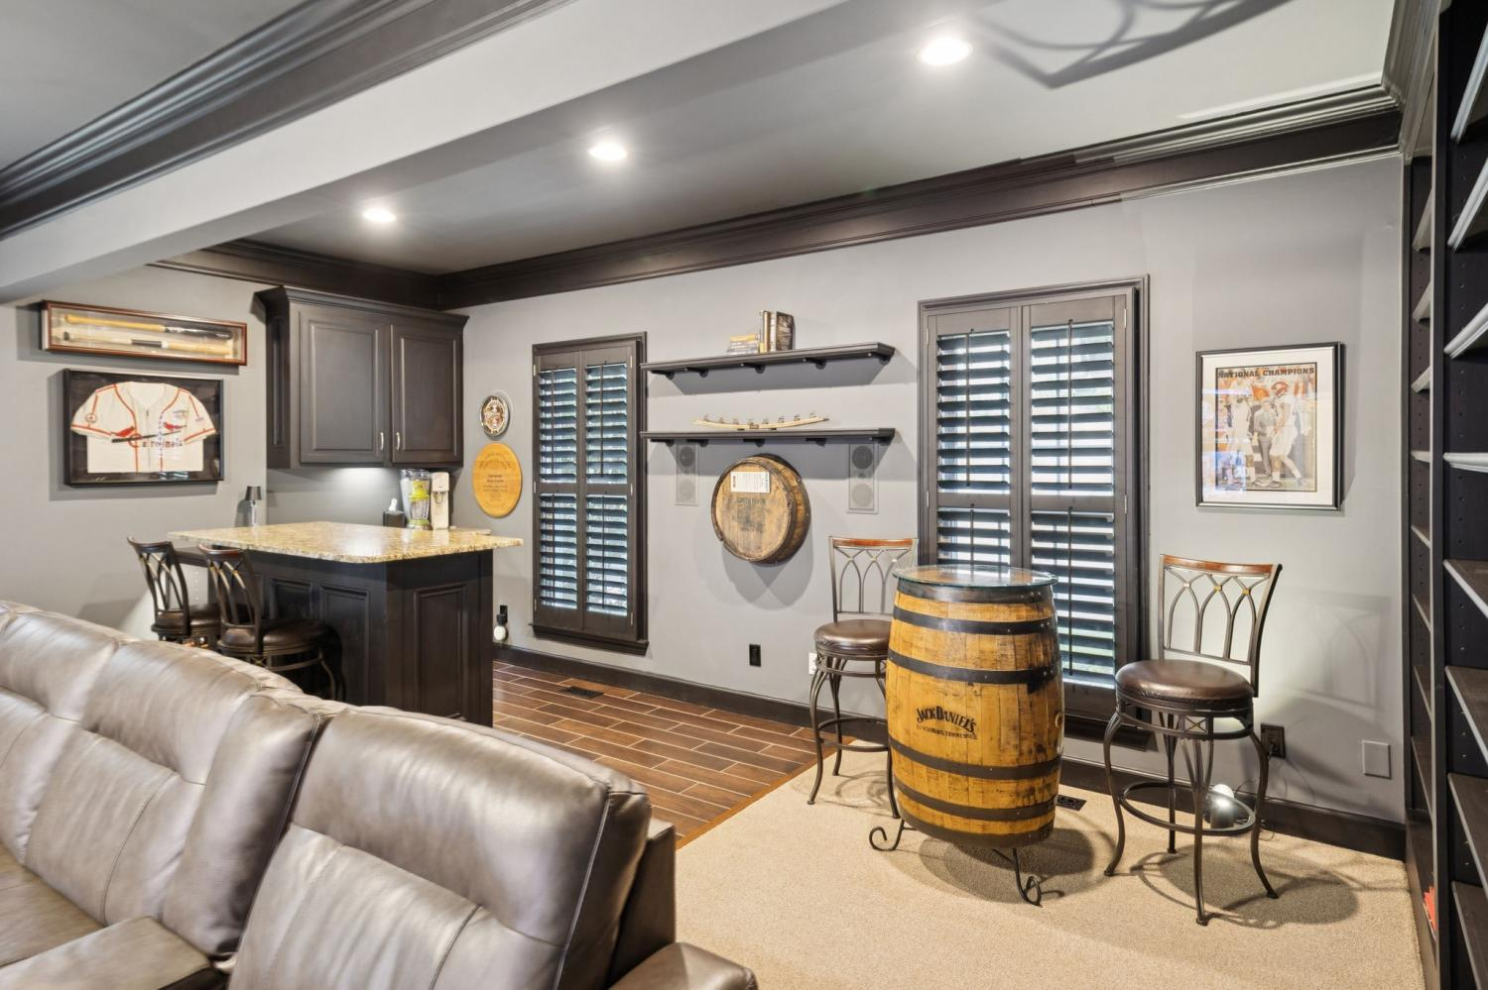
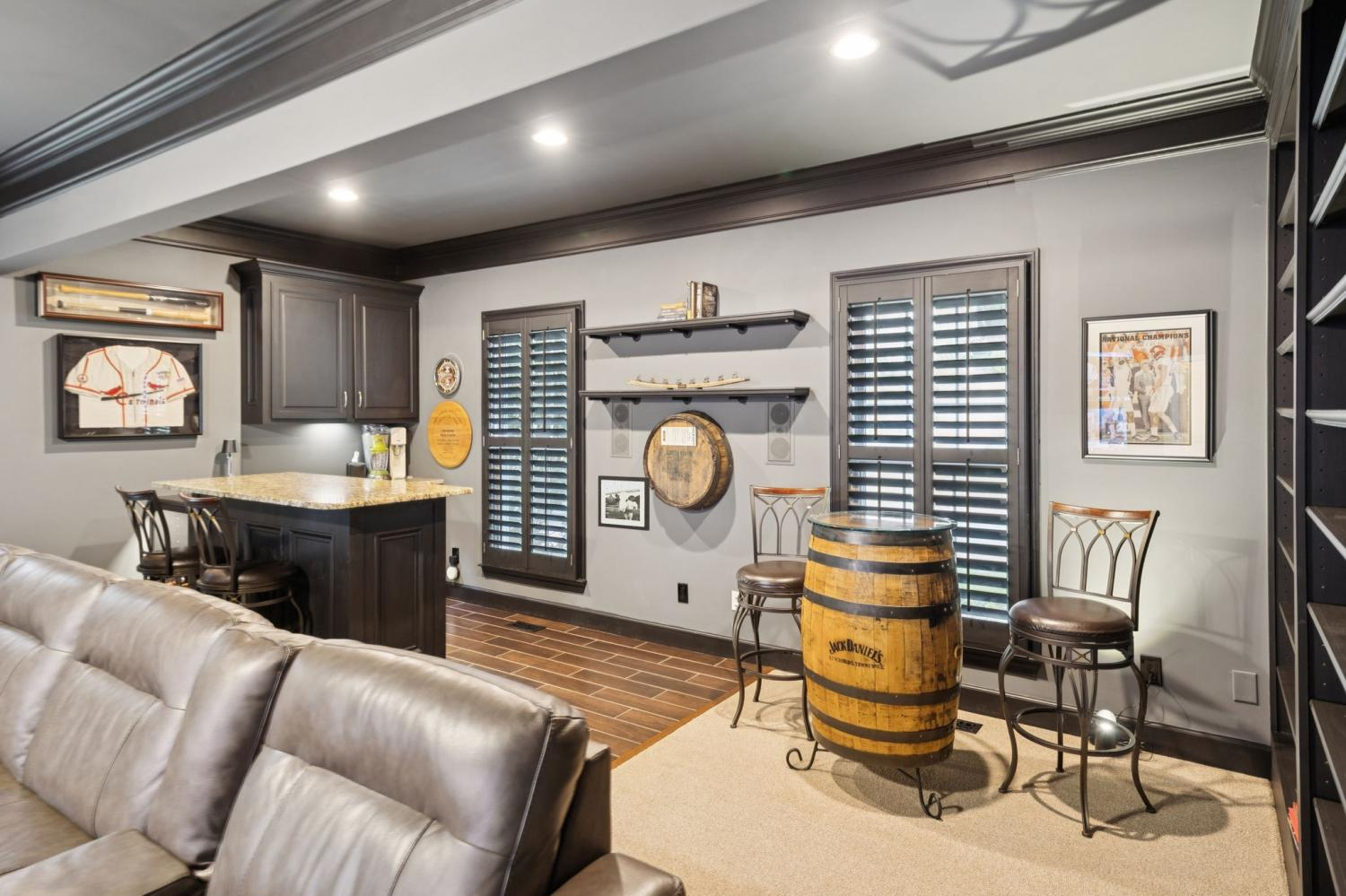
+ picture frame (623, 502)
